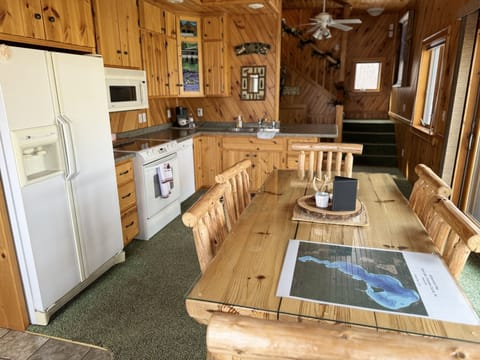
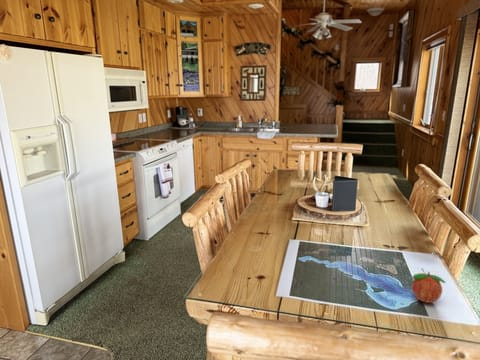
+ fruit (427, 286)
